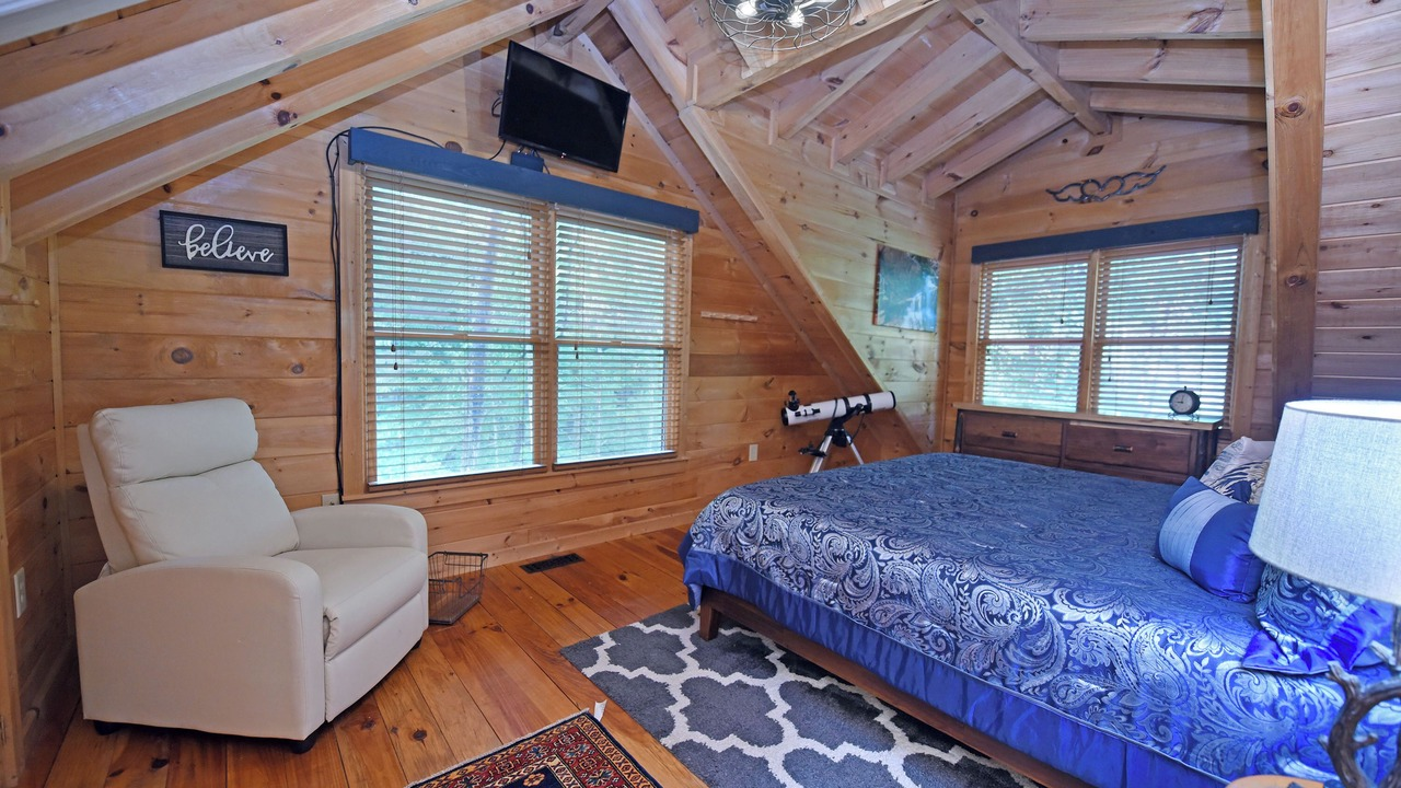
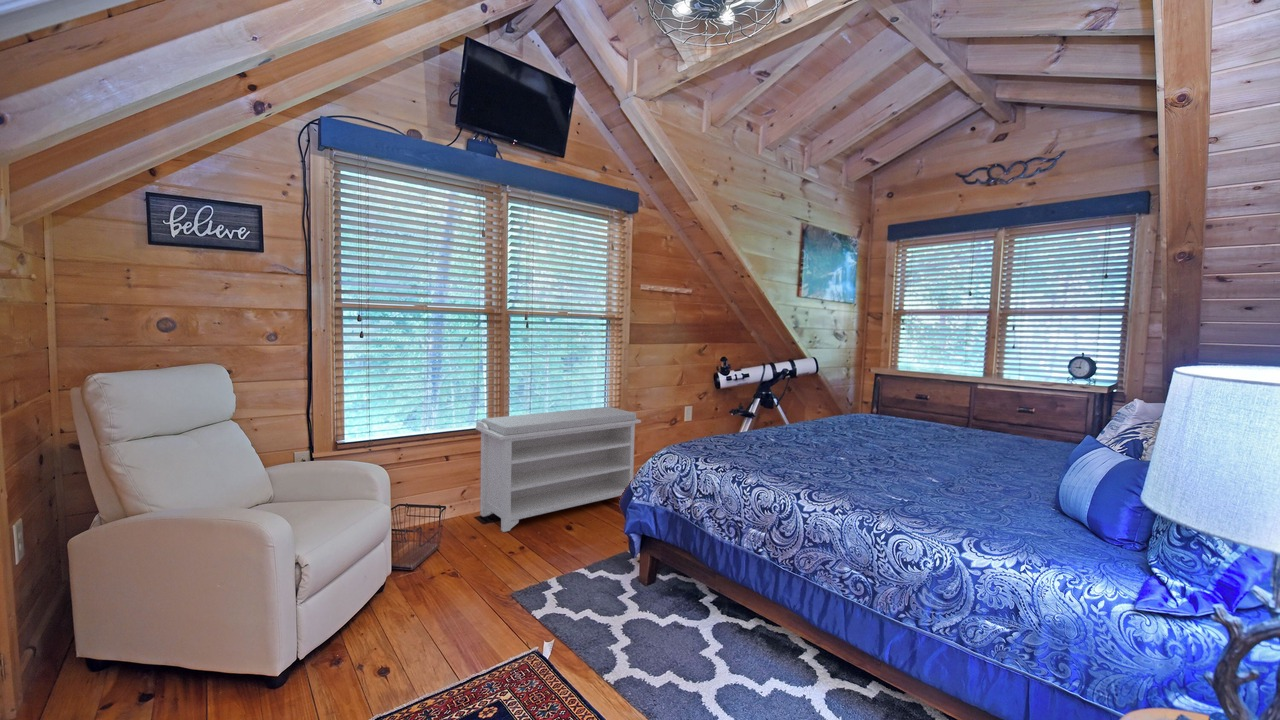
+ bench (562, 461)
